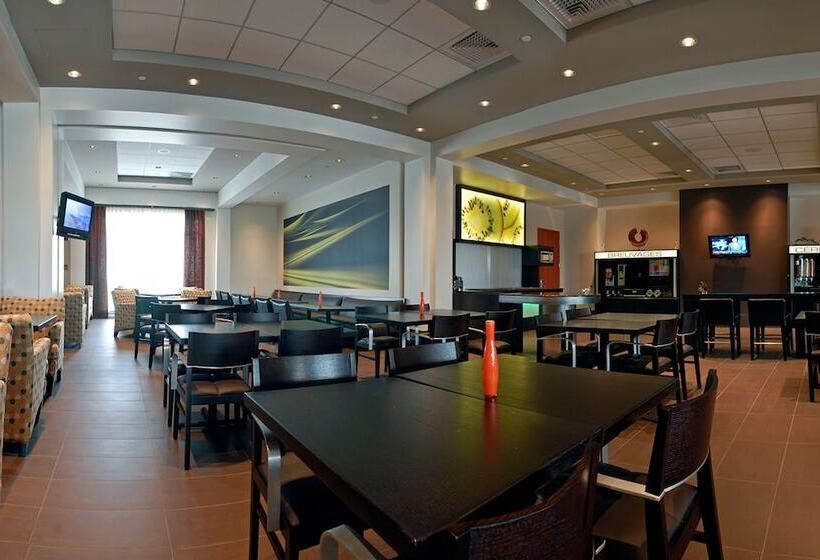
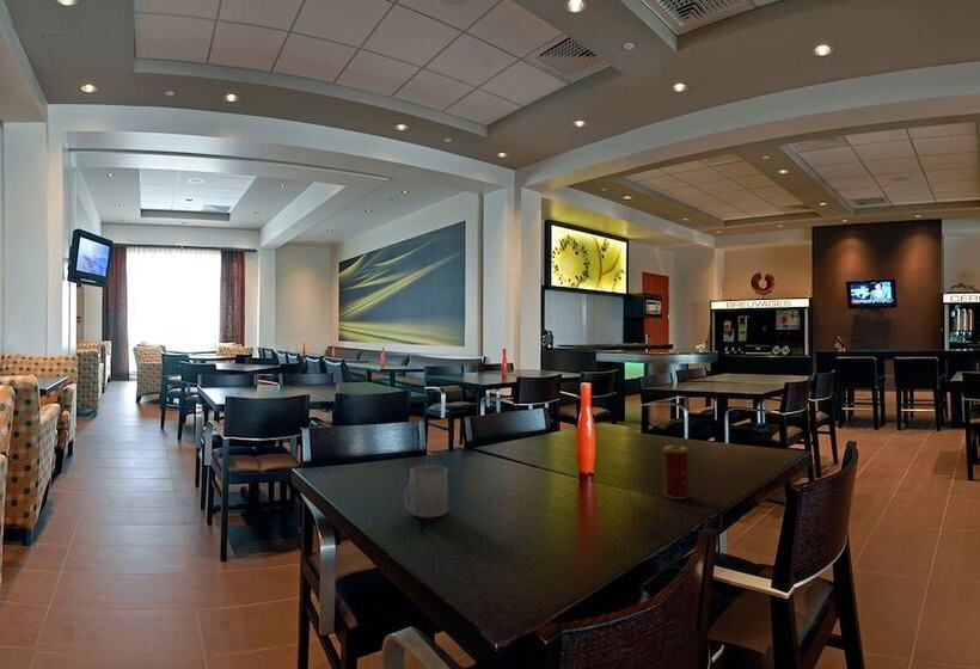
+ beverage can (675, 471)
+ mug (423, 492)
